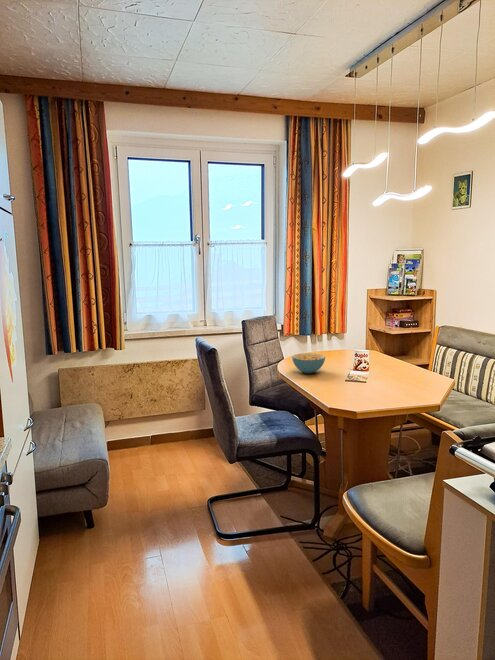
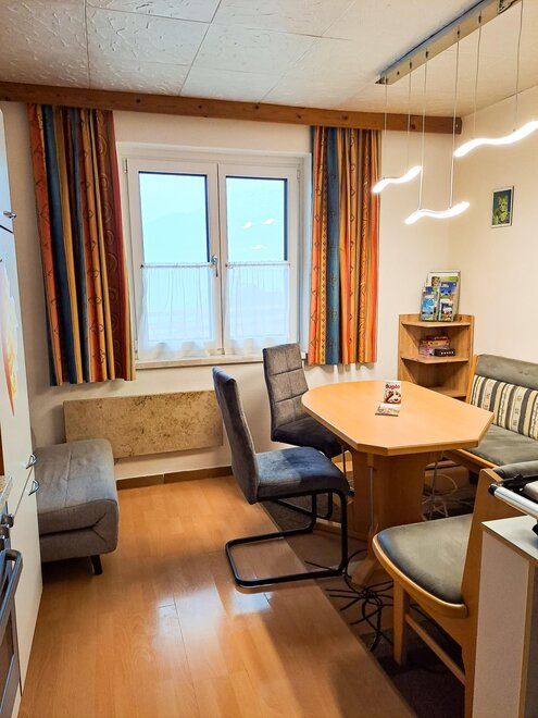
- cereal bowl (308, 364)
